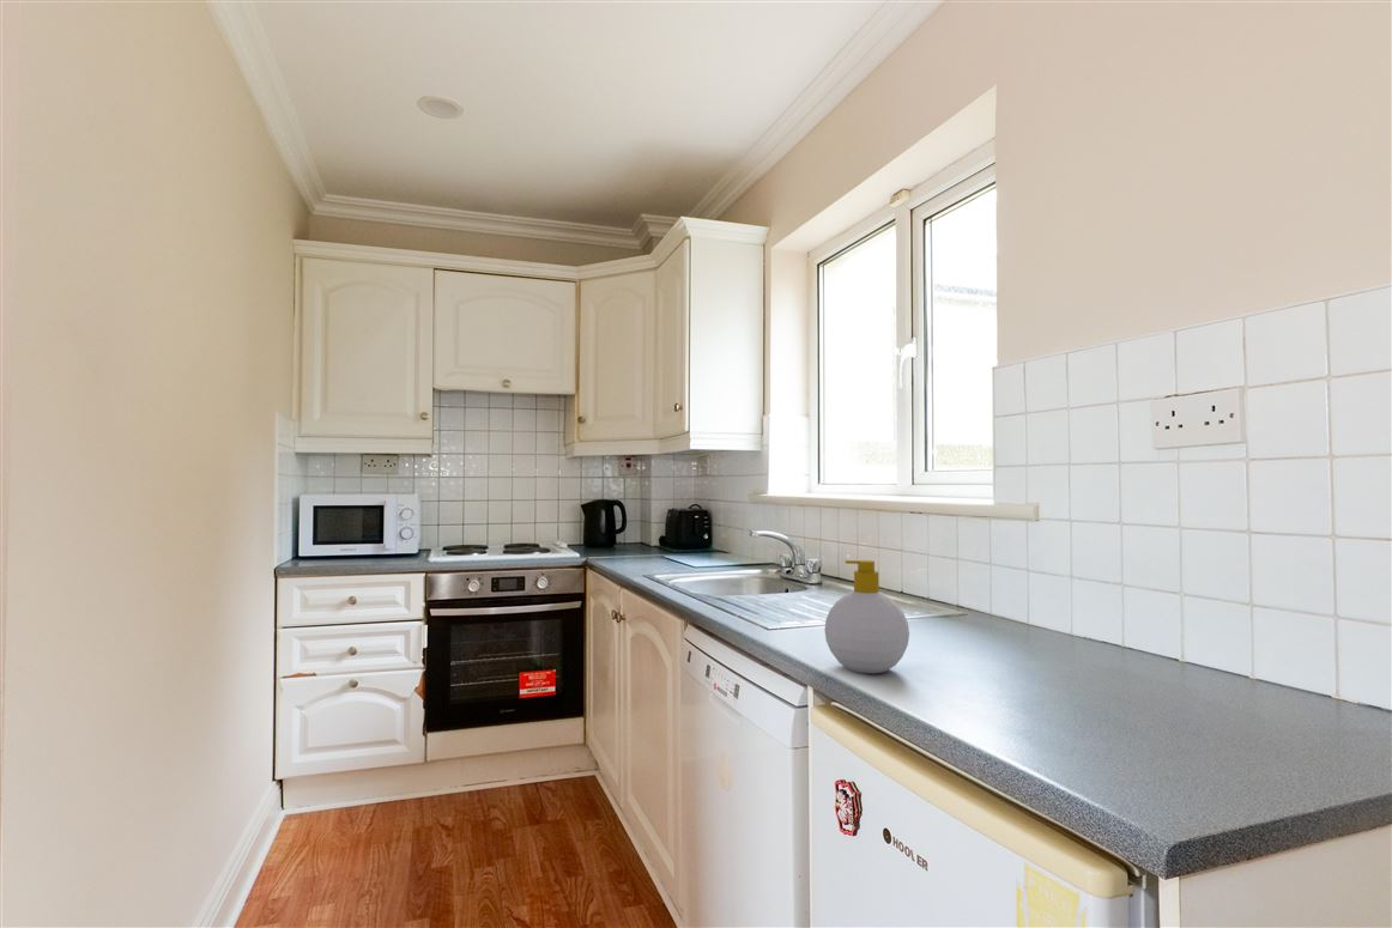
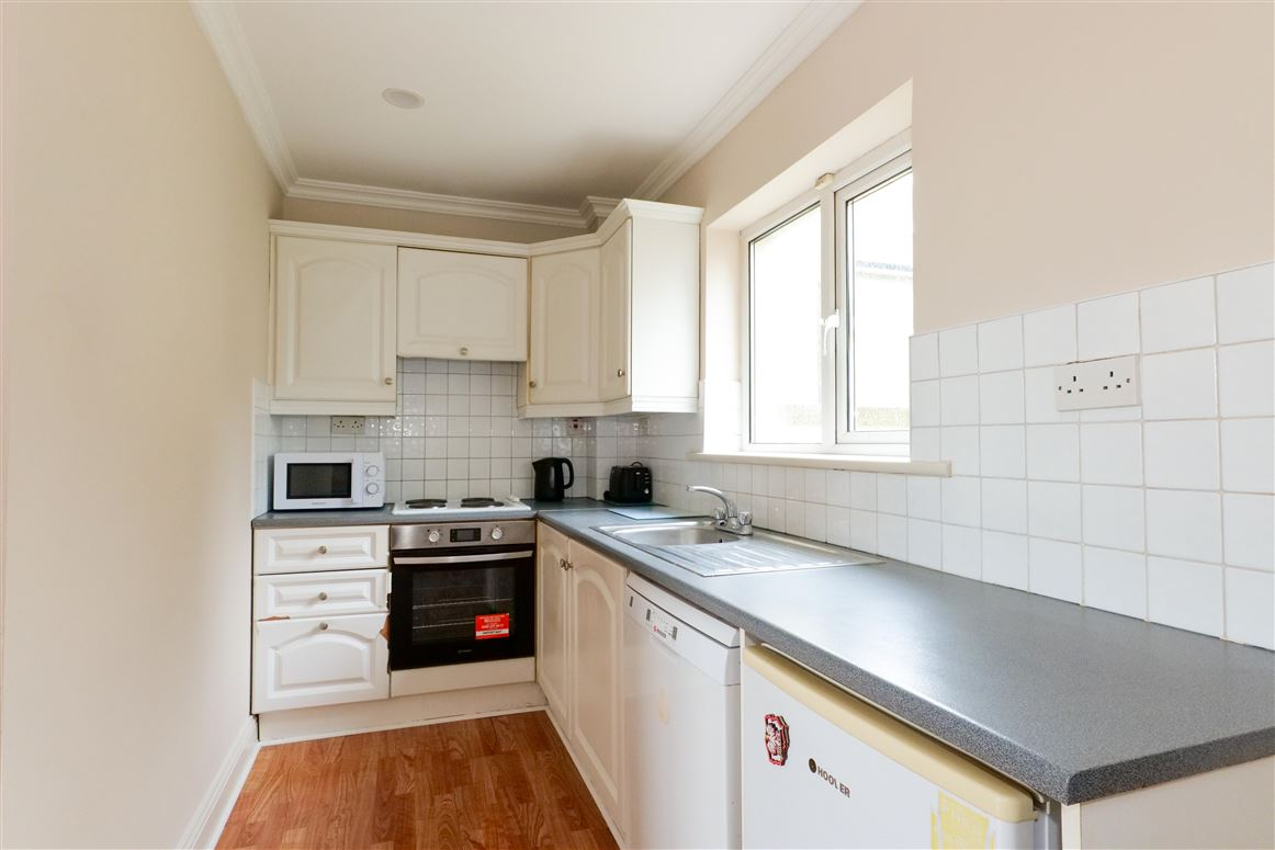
- soap bottle (866, 614)
